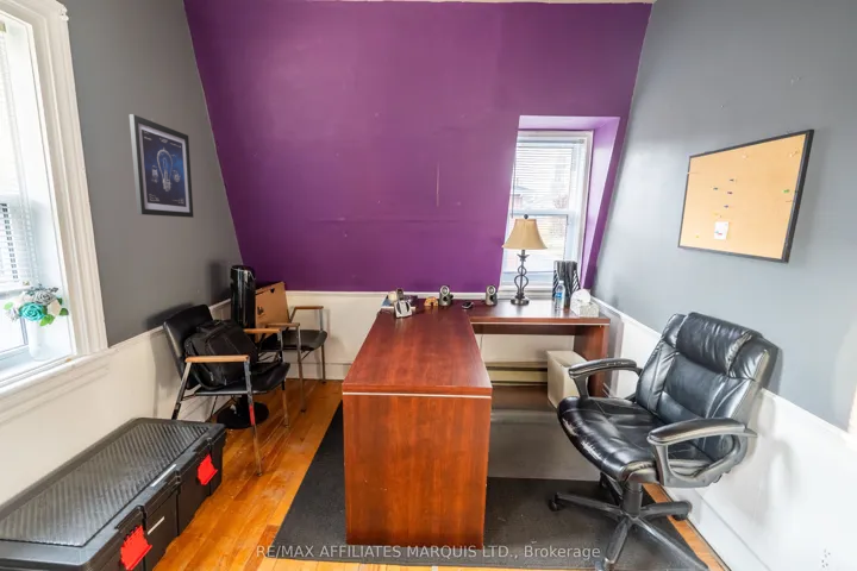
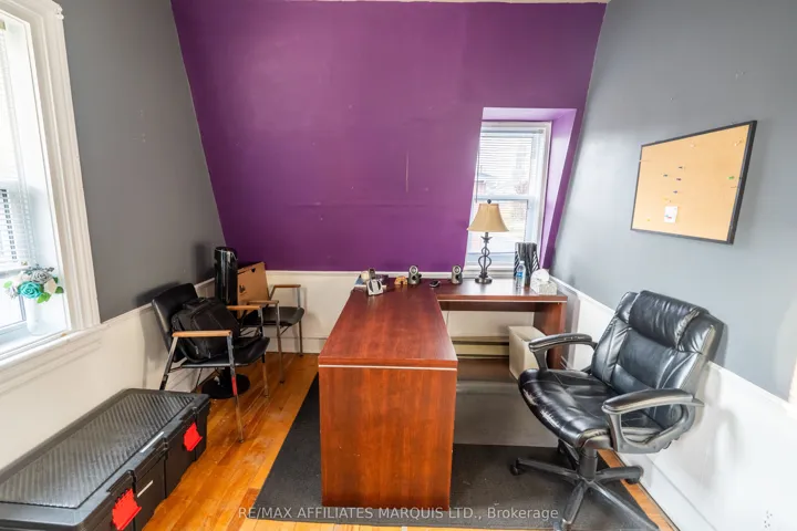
- wall art (164, 171)
